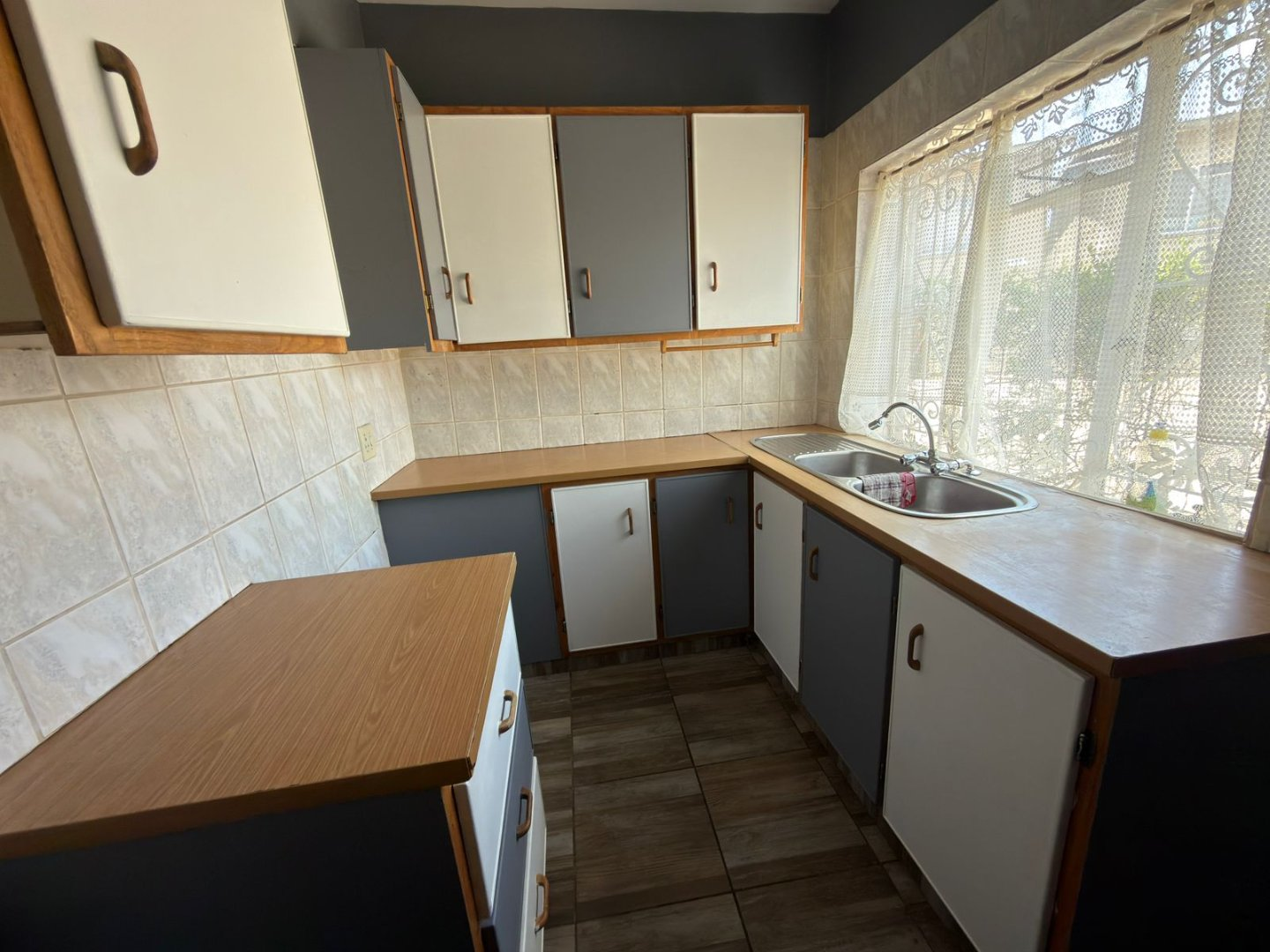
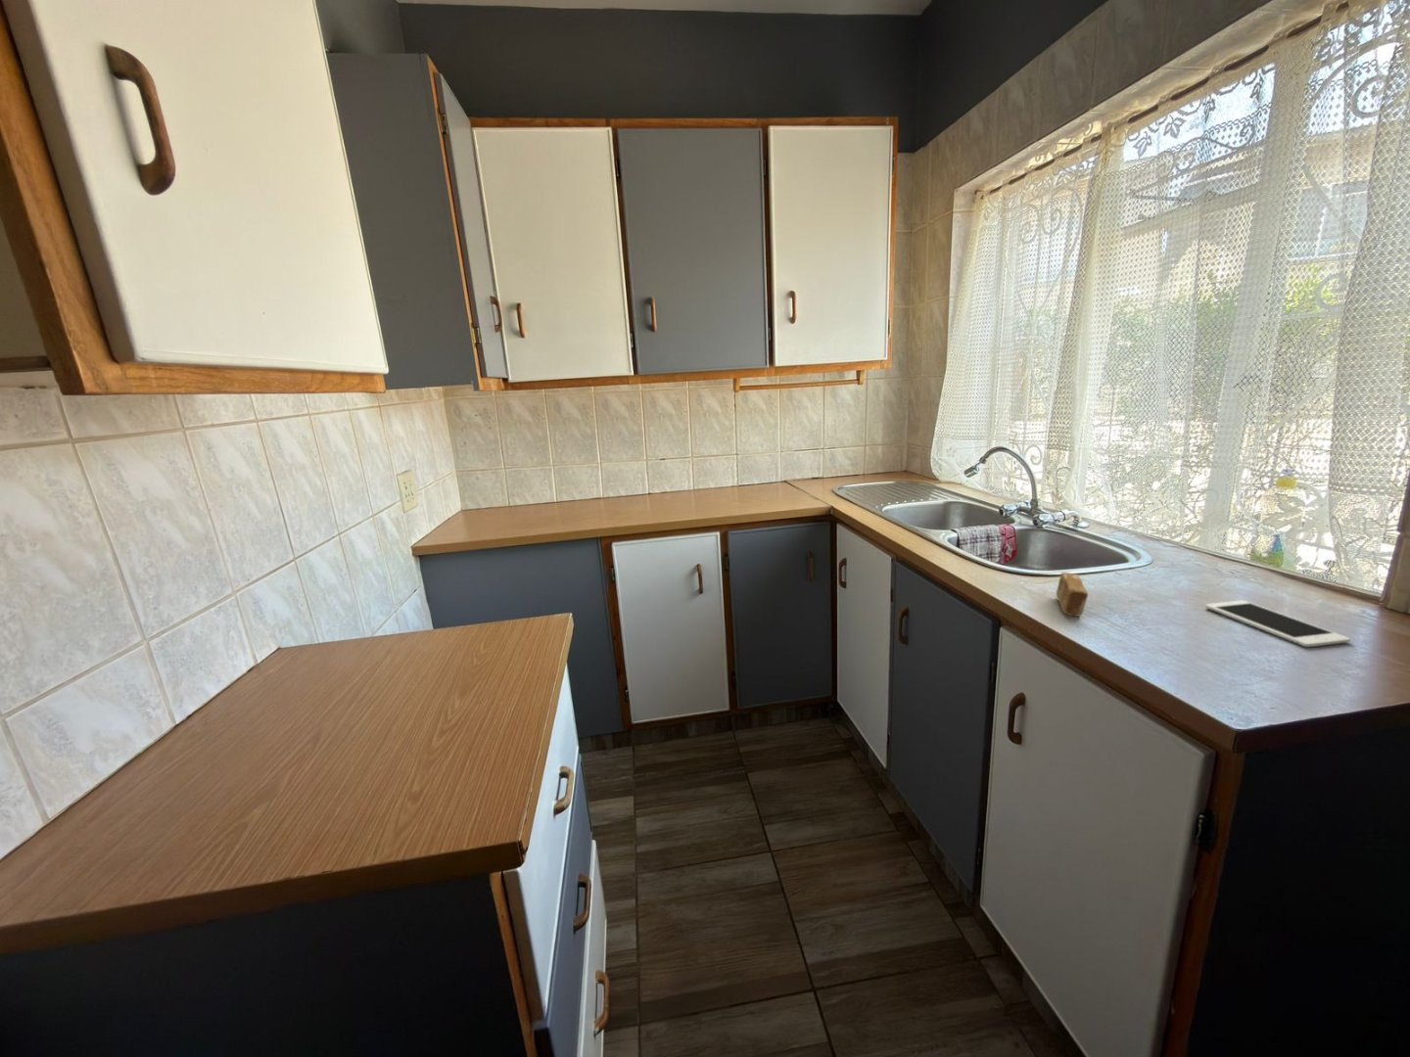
+ cell phone (1272, 622)
+ soap bar (1071, 593)
